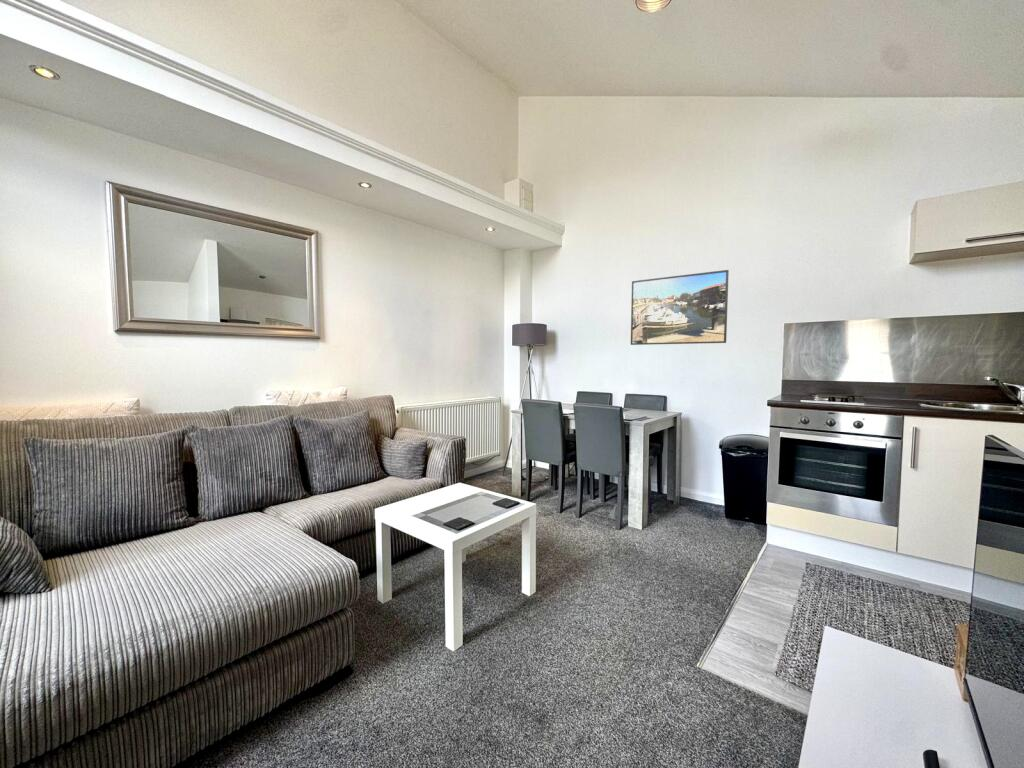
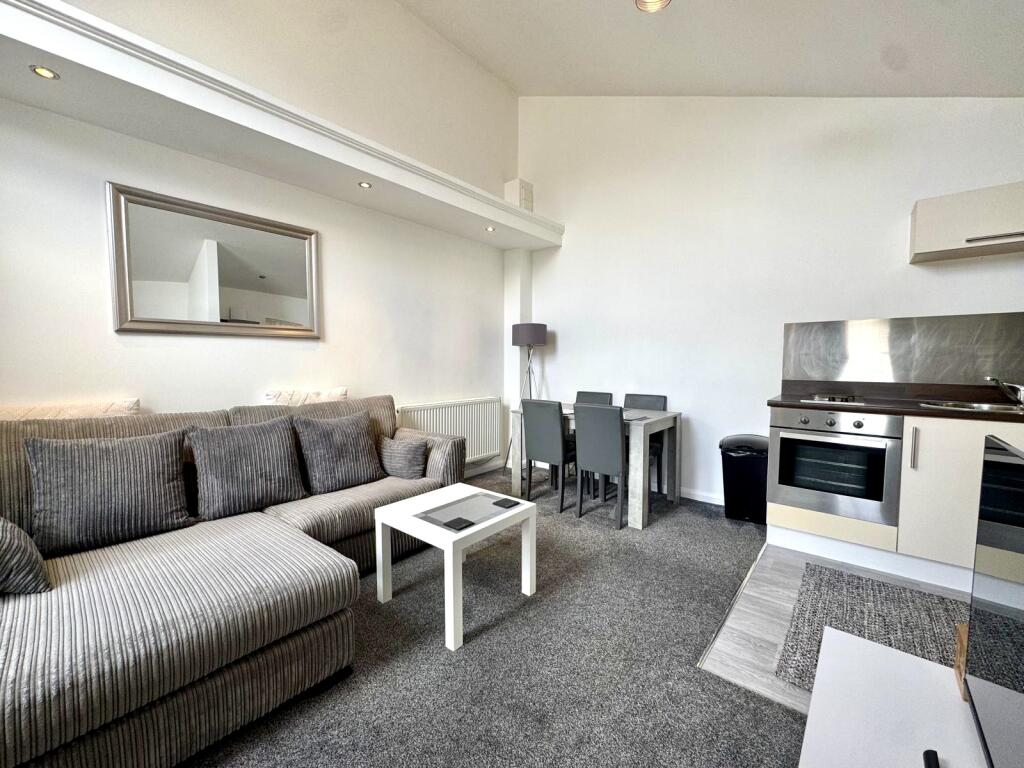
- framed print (676, 310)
